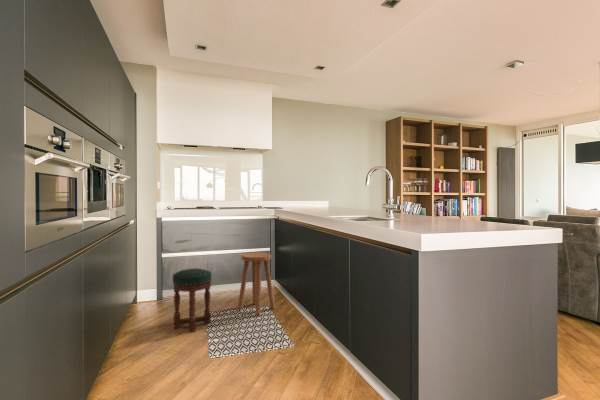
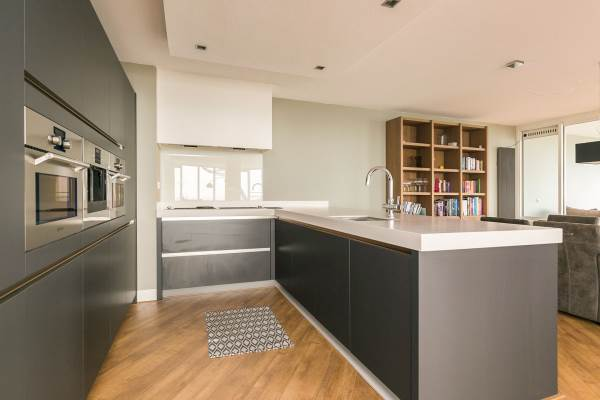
- stool (192, 297)
- stool (256, 282)
